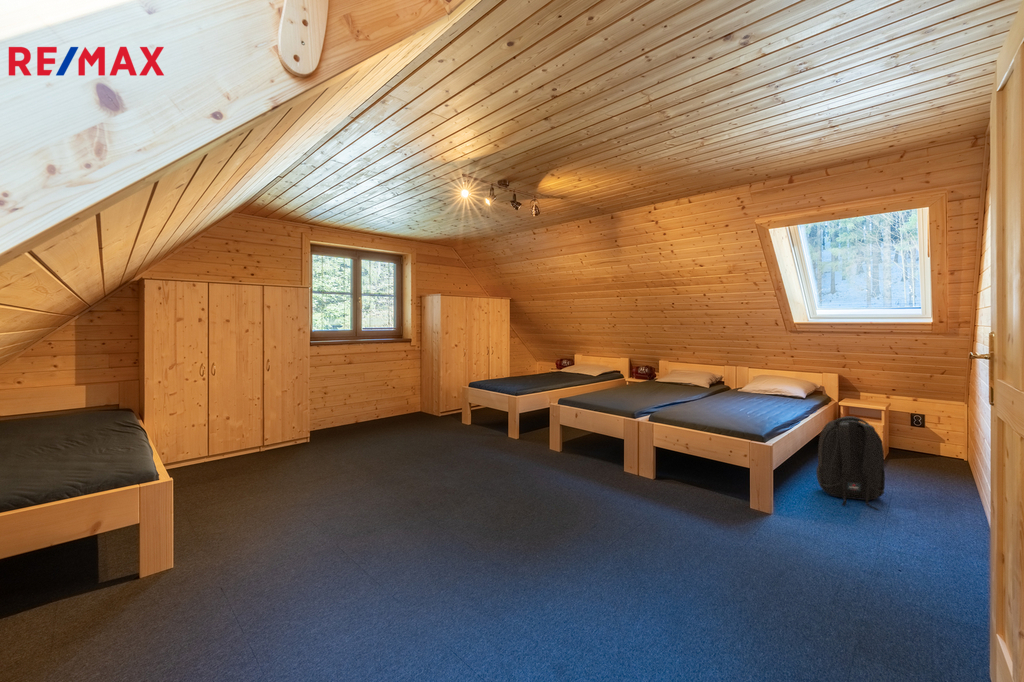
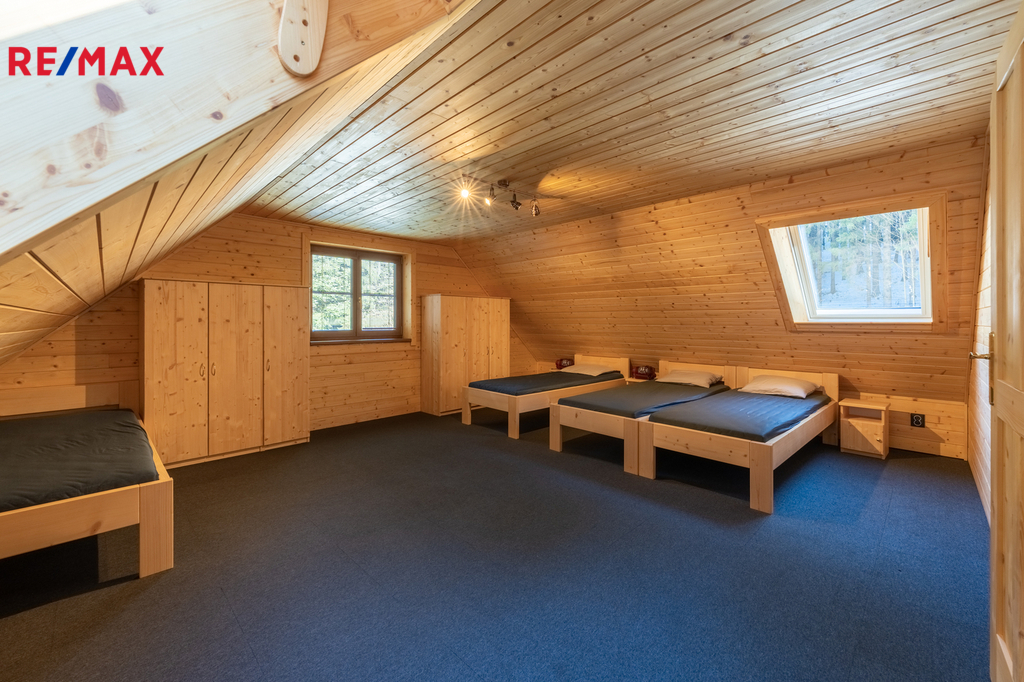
- backpack (850, 457)
